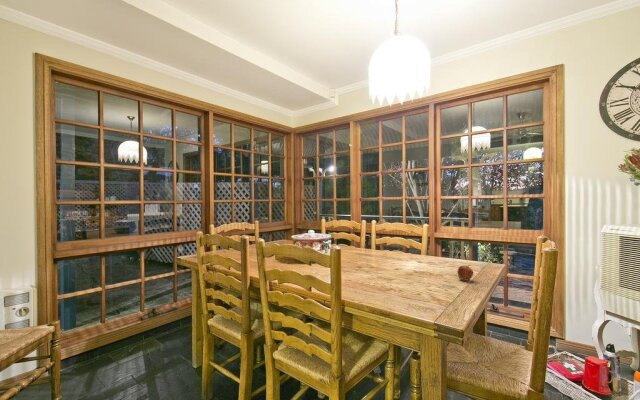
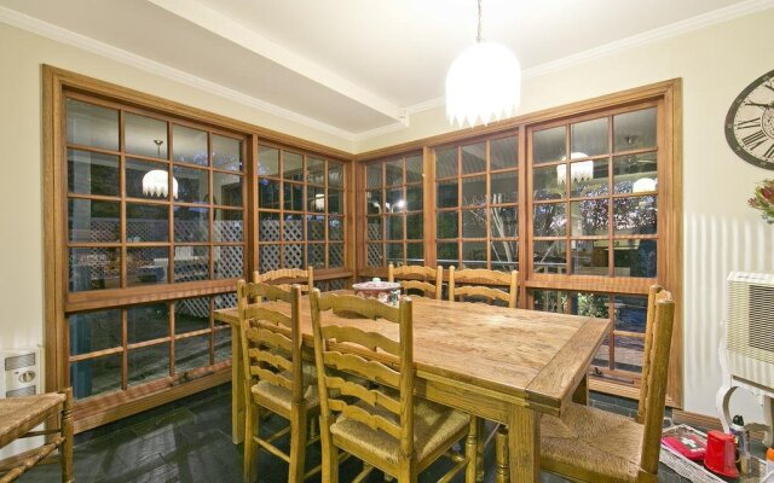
- fruit (465, 272)
